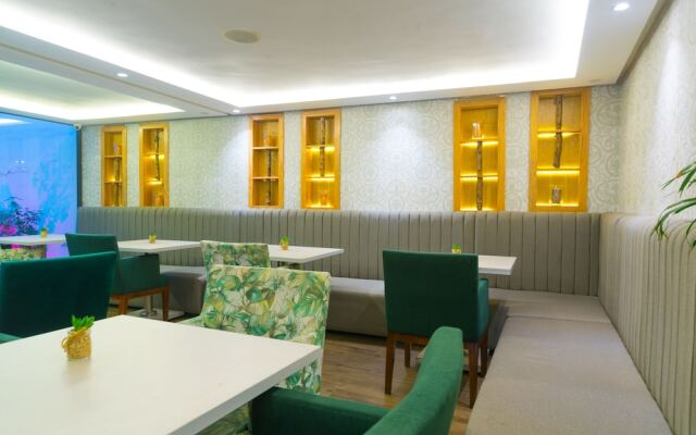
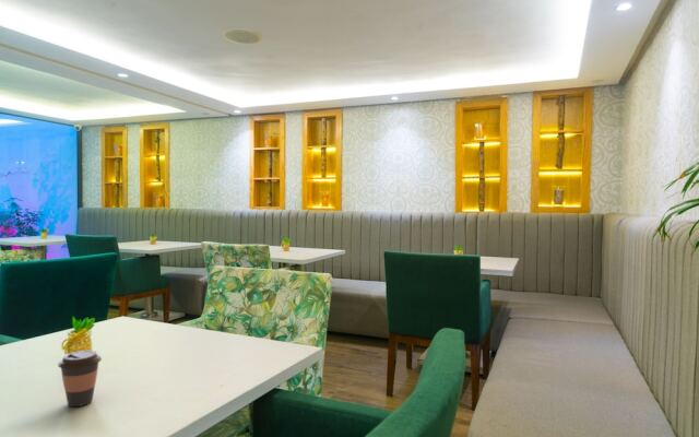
+ coffee cup (80, 378)
